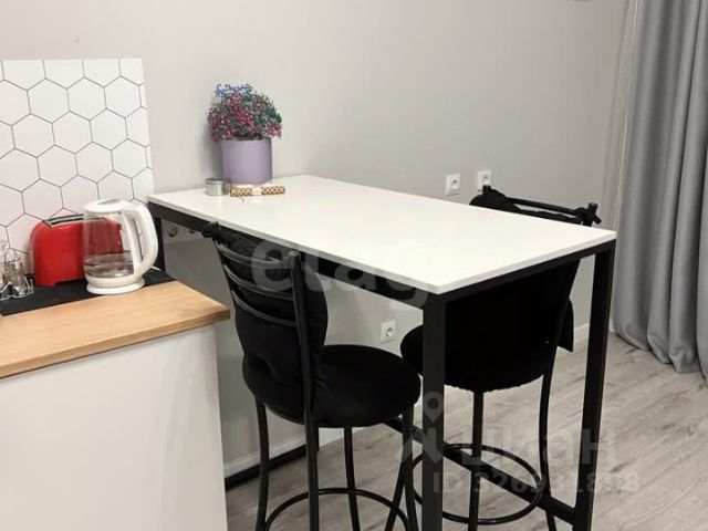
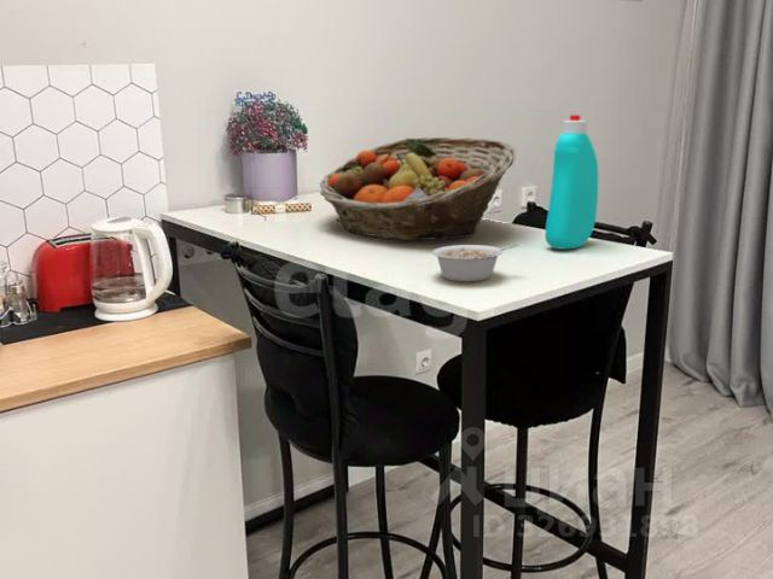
+ bottle (574, 181)
+ legume (469, 261)
+ fruit basket (414, 185)
